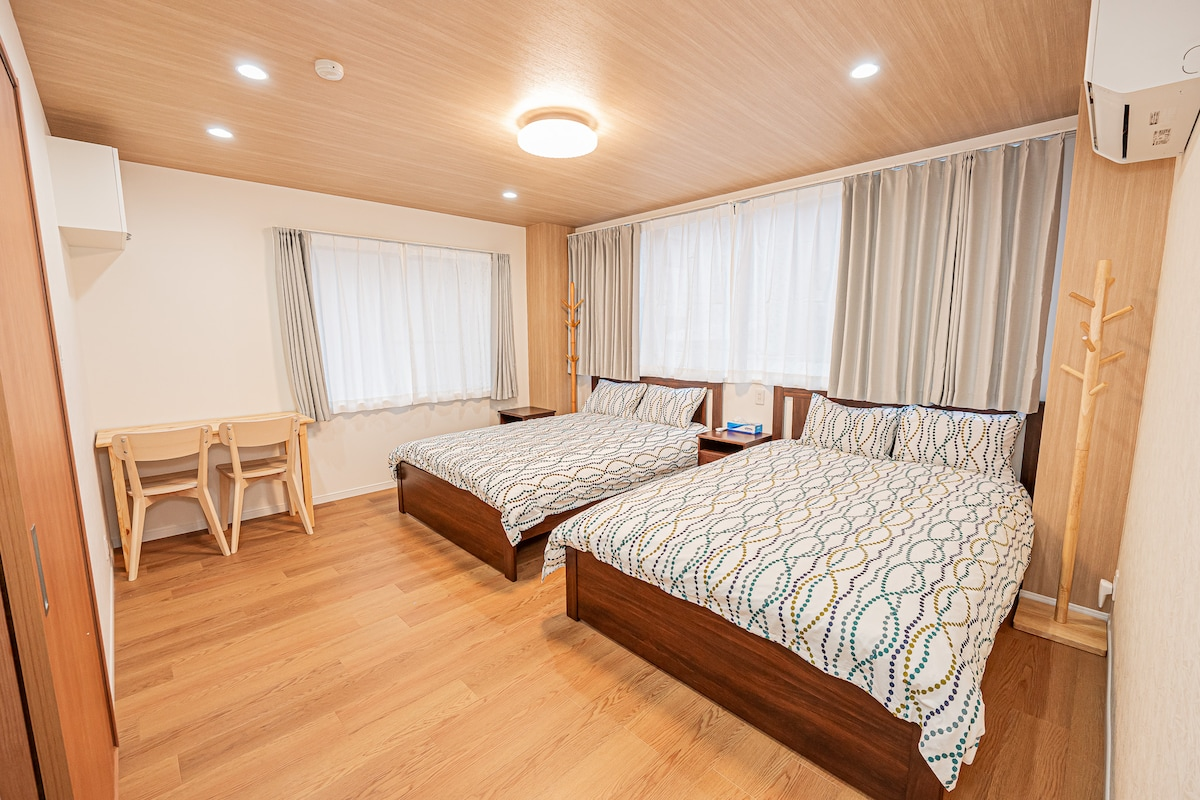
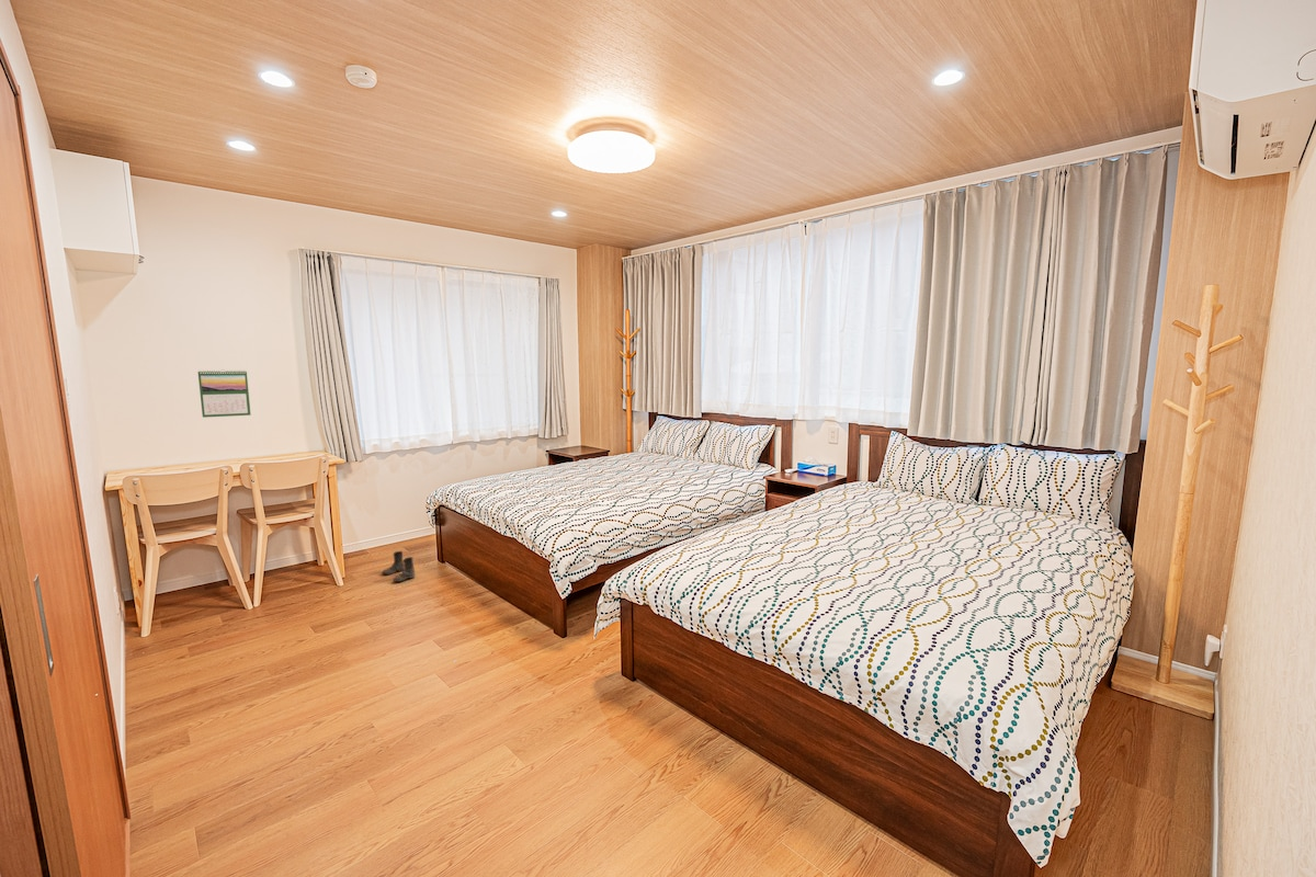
+ boots (397, 566)
+ calendar (225, 392)
